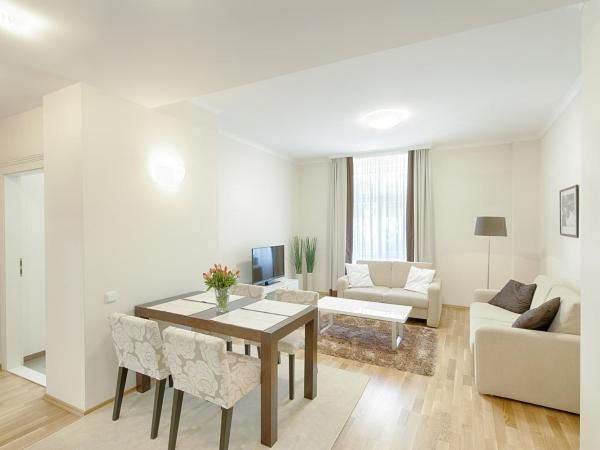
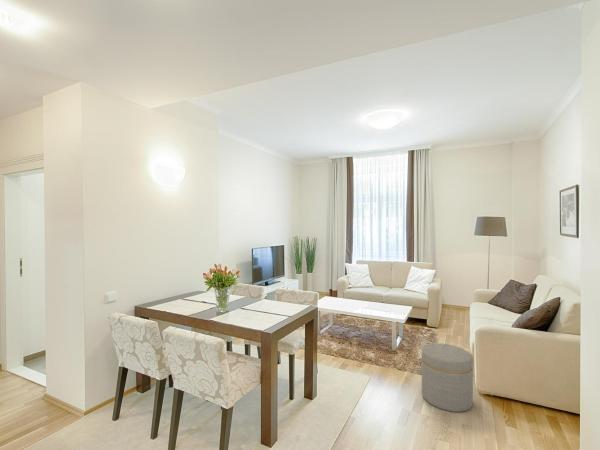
+ ottoman (446, 375)
